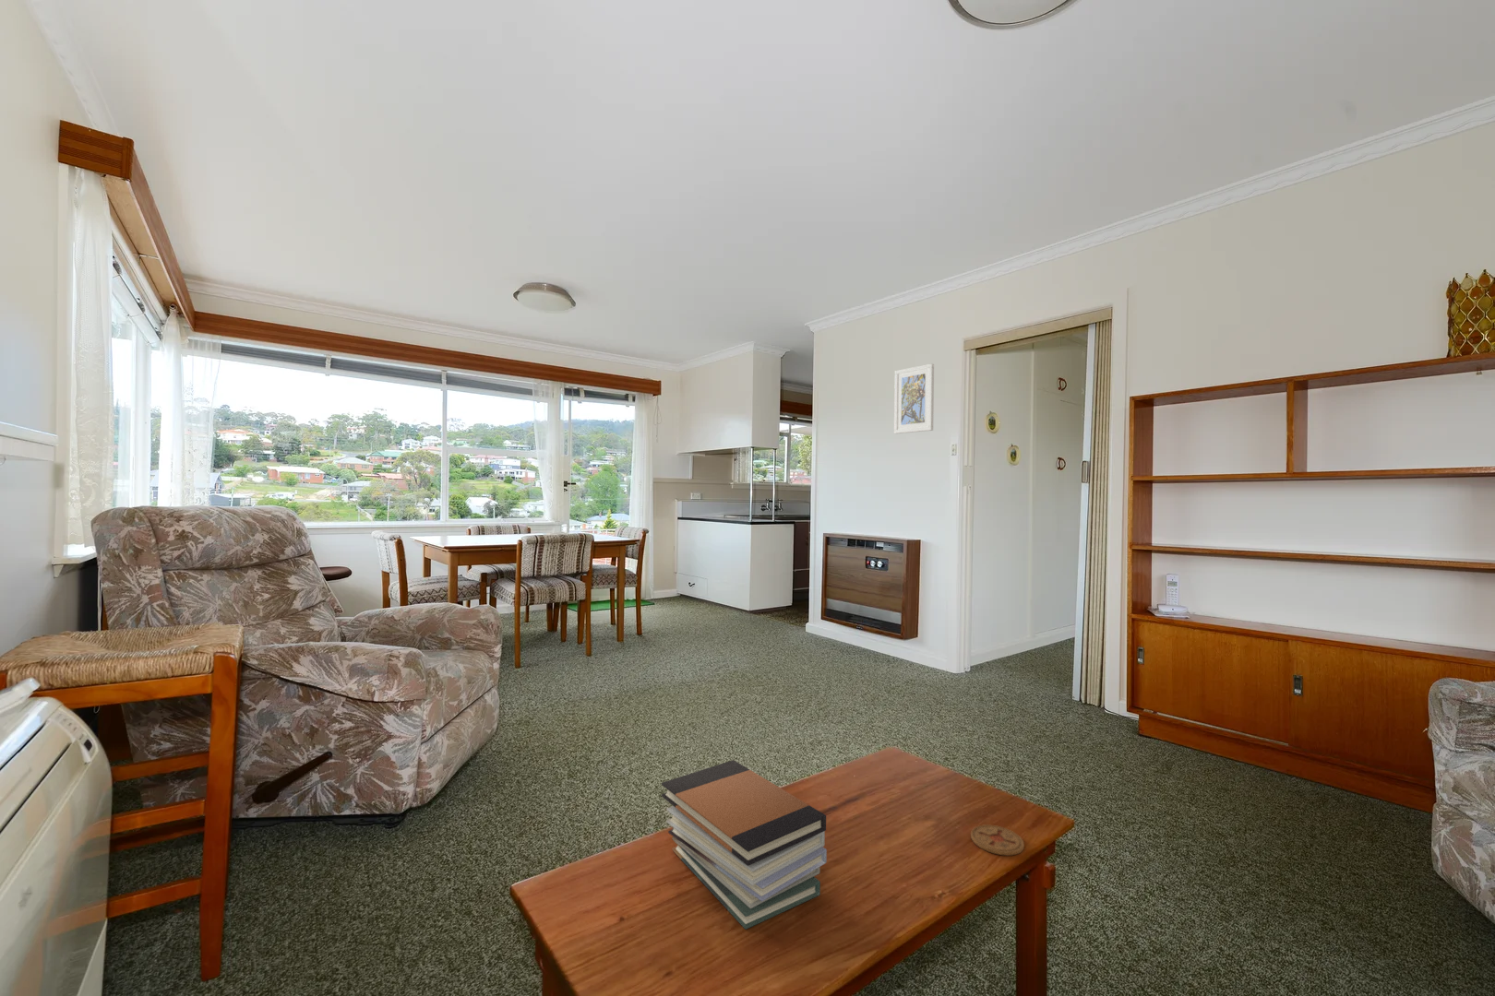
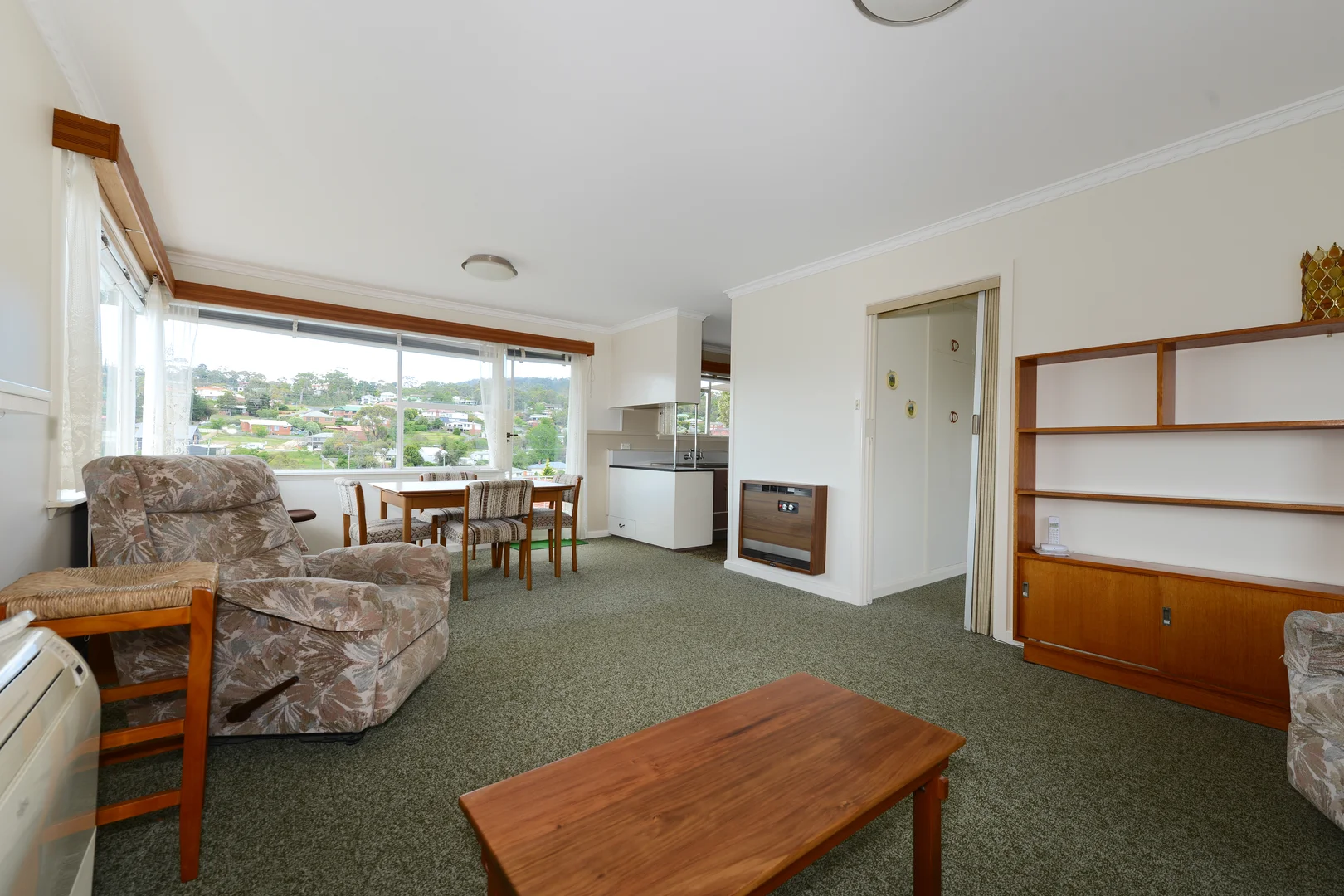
- book stack (741, 836)
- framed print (913, 399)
- coaster (997, 839)
